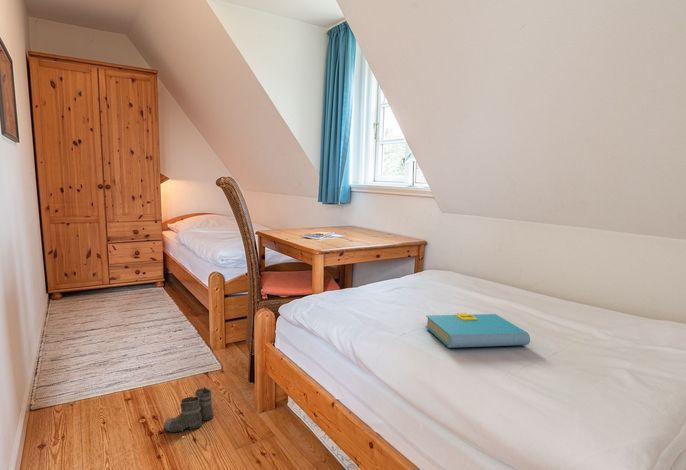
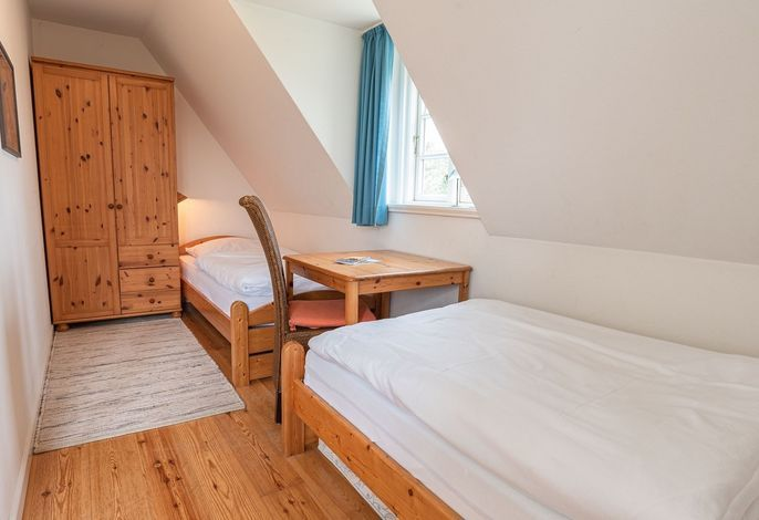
- boots (192, 405)
- book (475, 330)
